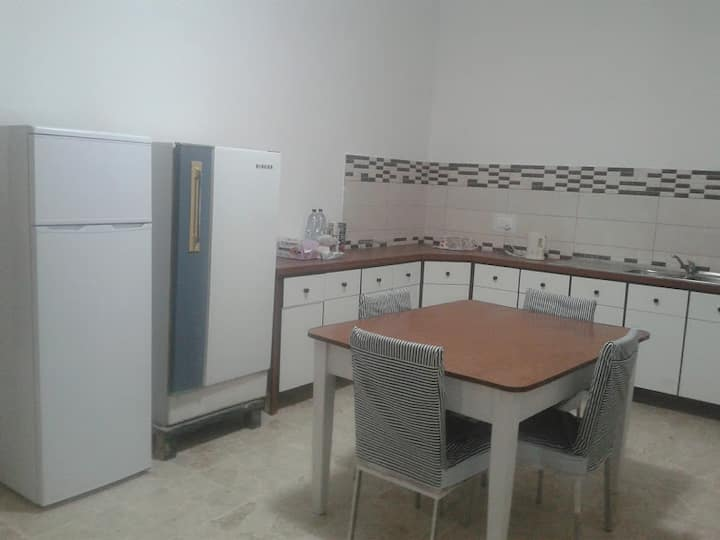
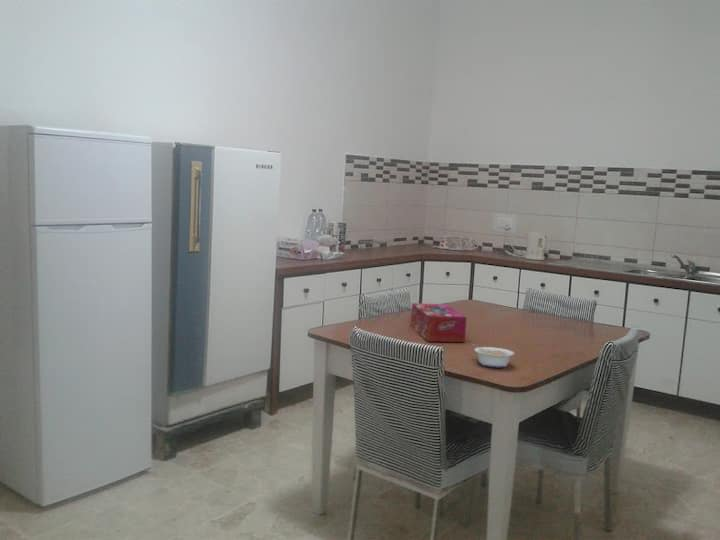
+ tissue box (437, 321)
+ legume (492, 356)
